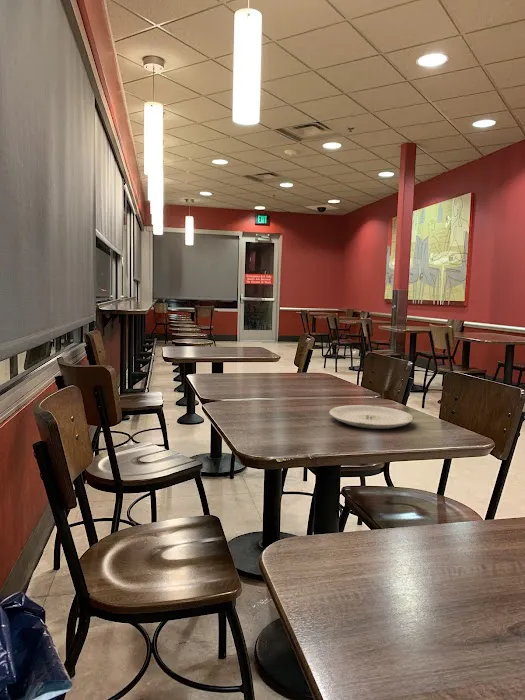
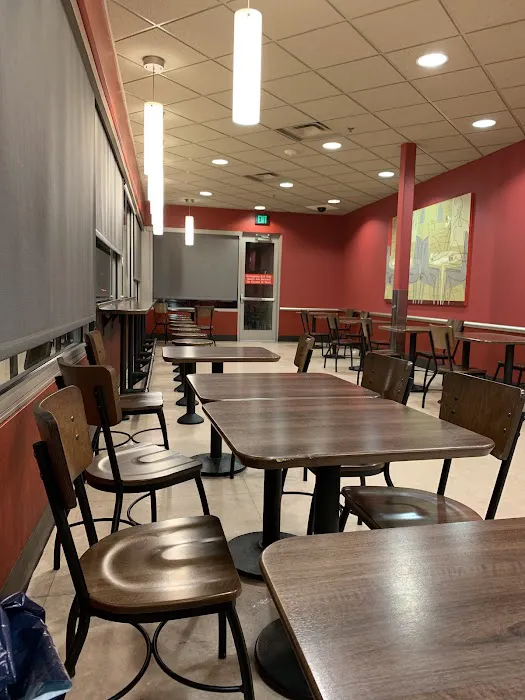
- plate (370, 417)
